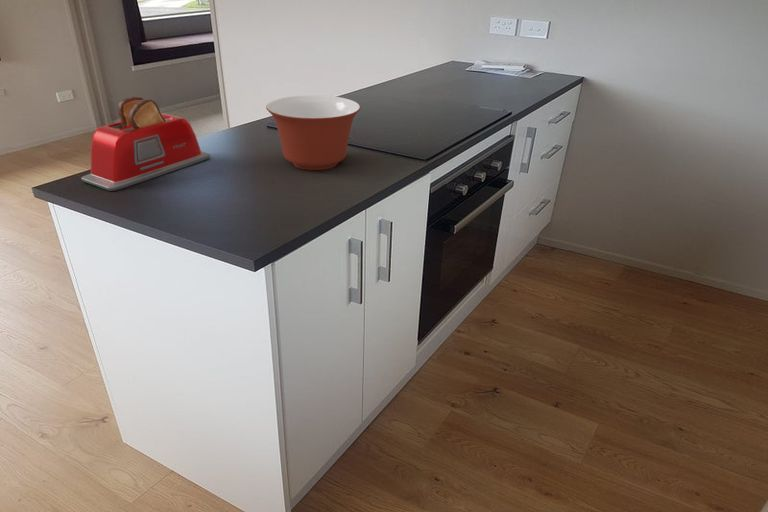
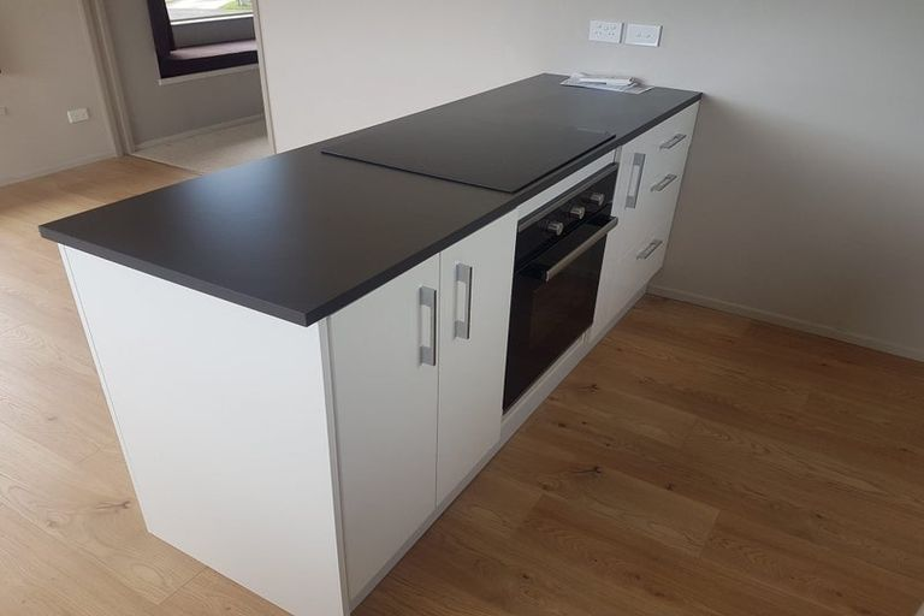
- mixing bowl (314, 134)
- toaster (144, 134)
